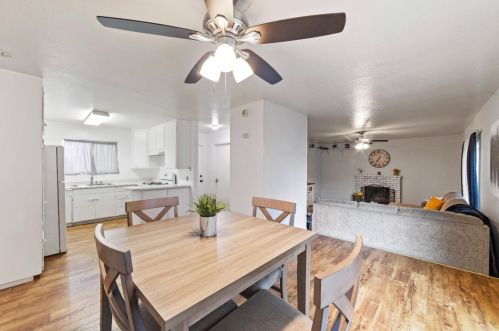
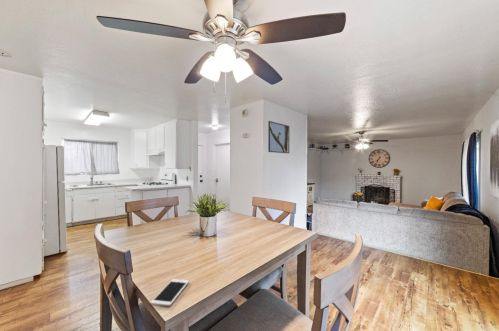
+ cell phone (171, 291)
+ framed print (279, 138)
